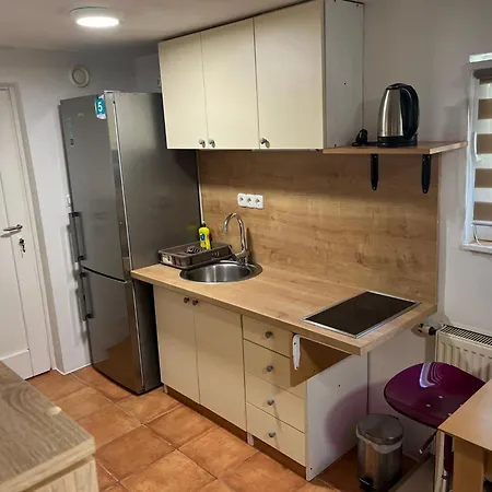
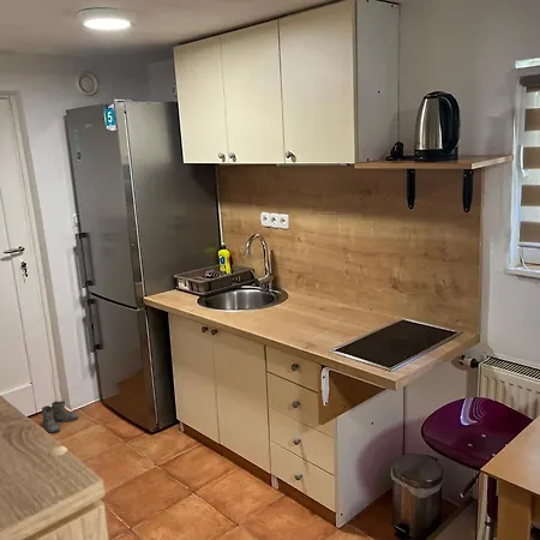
+ boots (56, 415)
